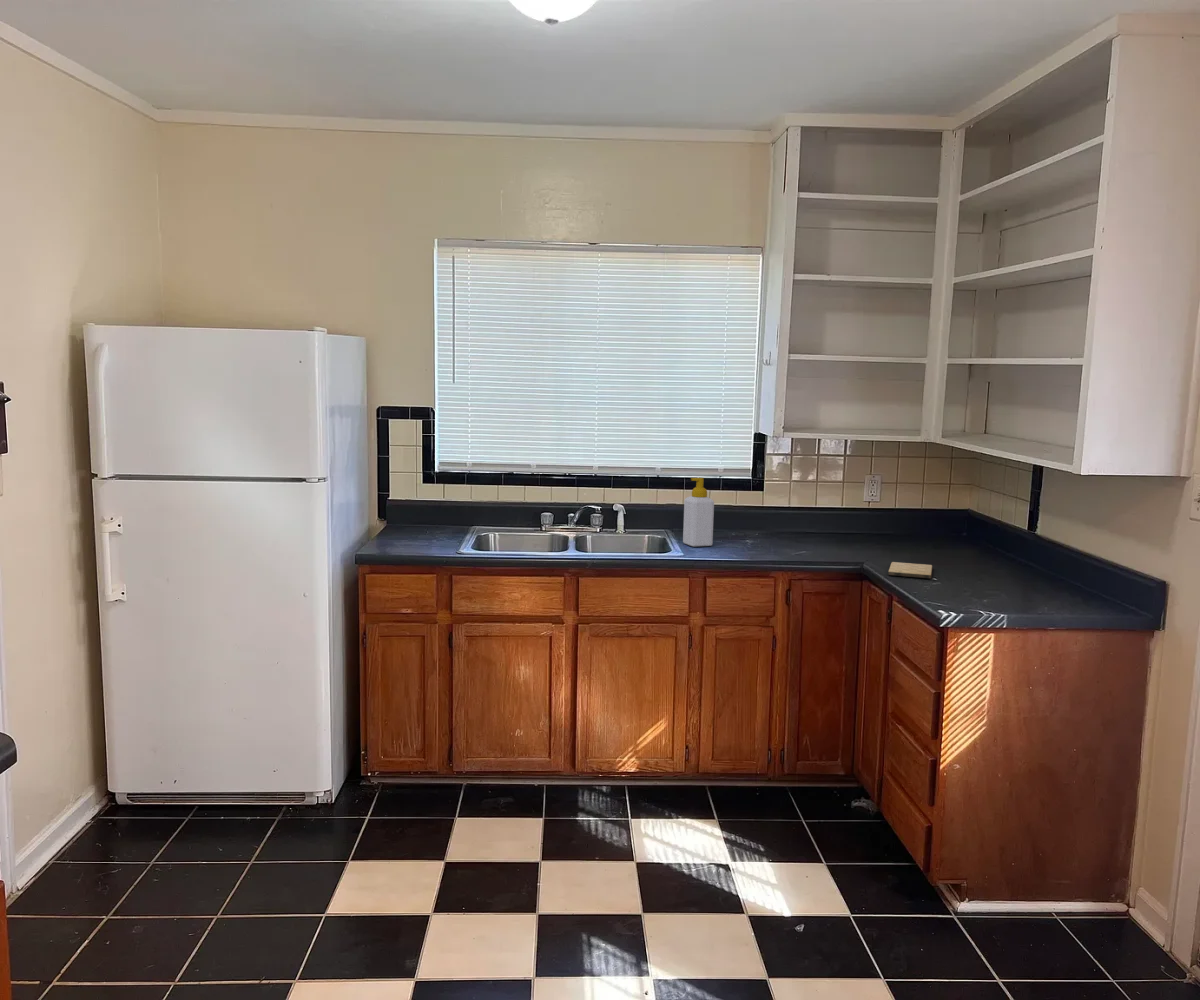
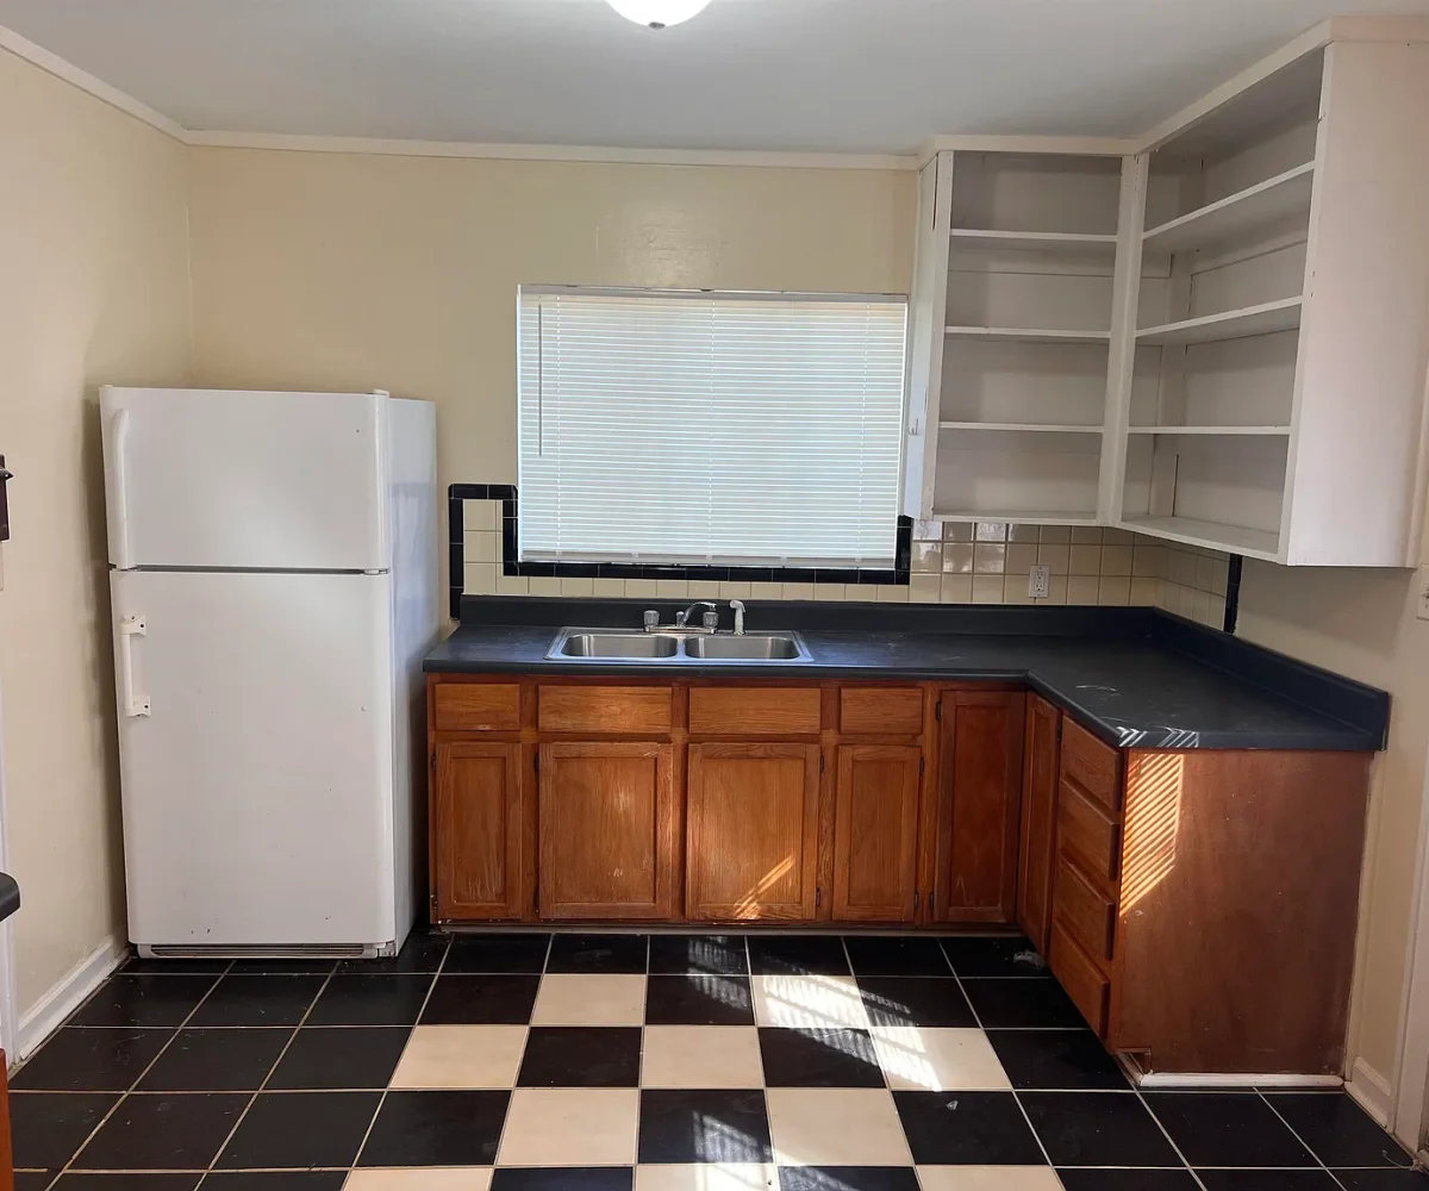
- cutting board (910, 569)
- soap bottle (698, 511)
